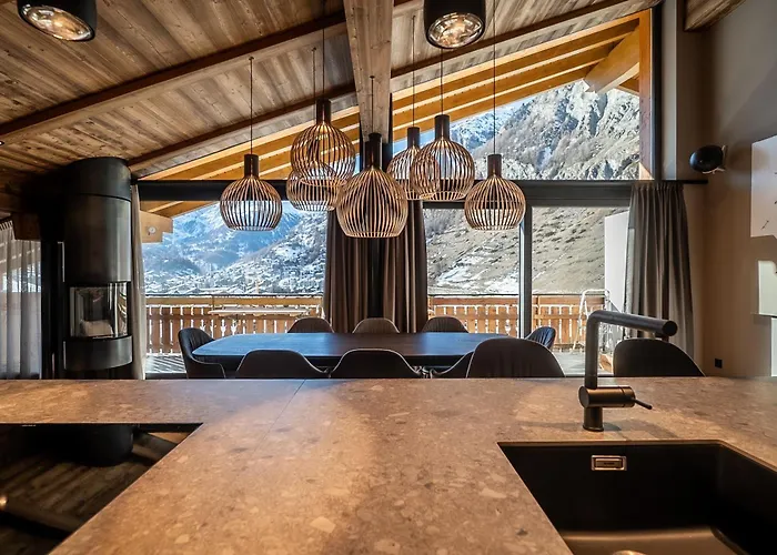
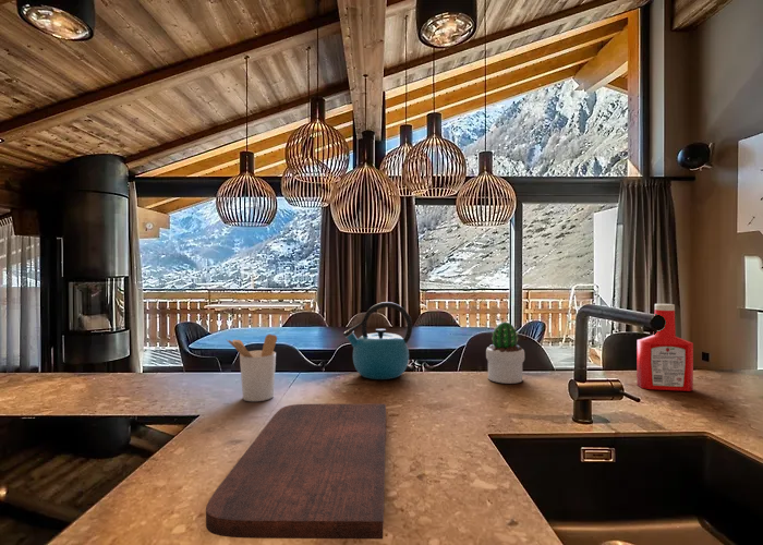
+ utensil holder (251, 366)
+ kettle (377, 338)
+ soap bottle (664, 346)
+ potted cactus (505, 350)
+ cutting board (317, 450)
